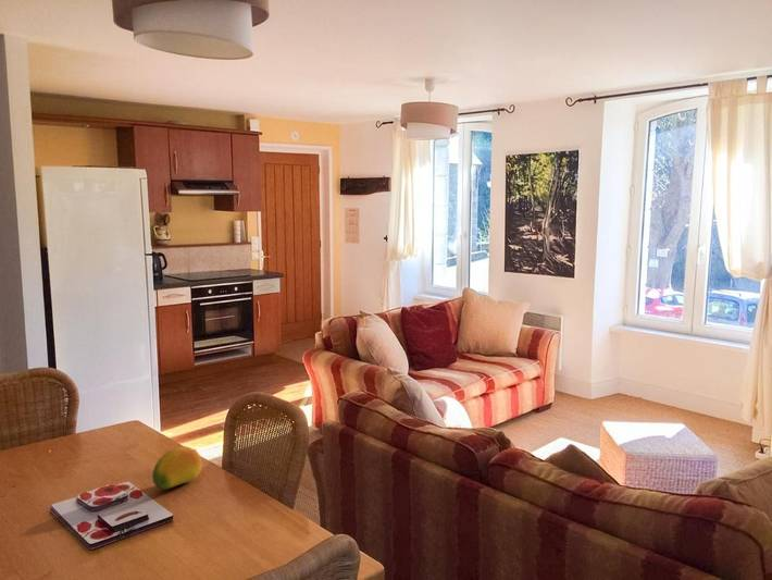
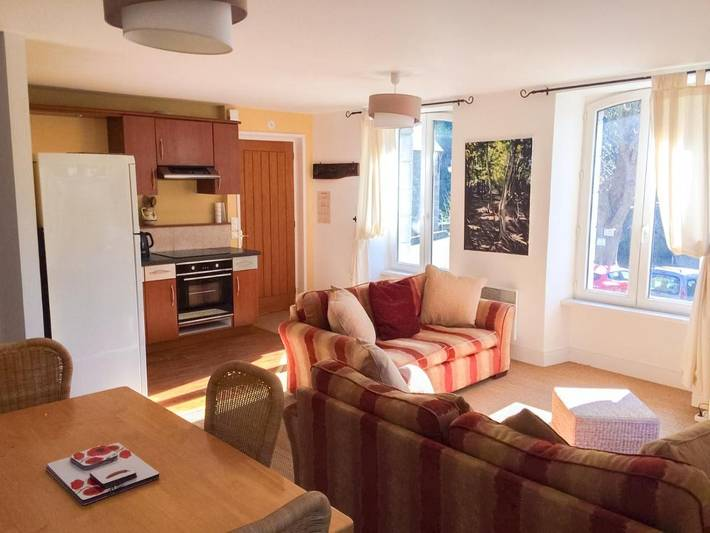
- fruit (175, 467)
